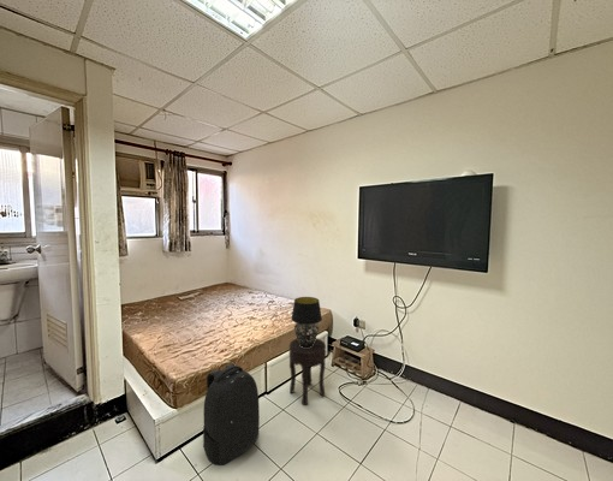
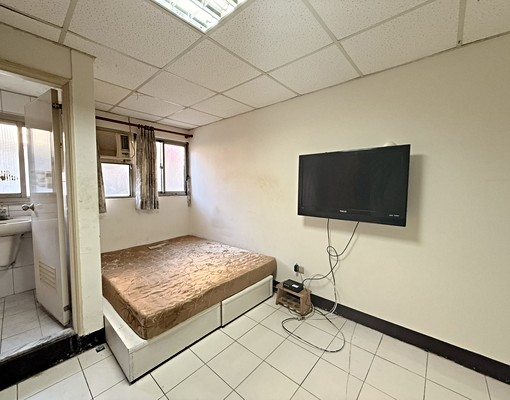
- backpack (230, 406)
- table lamp (306, 322)
- side table (306, 369)
